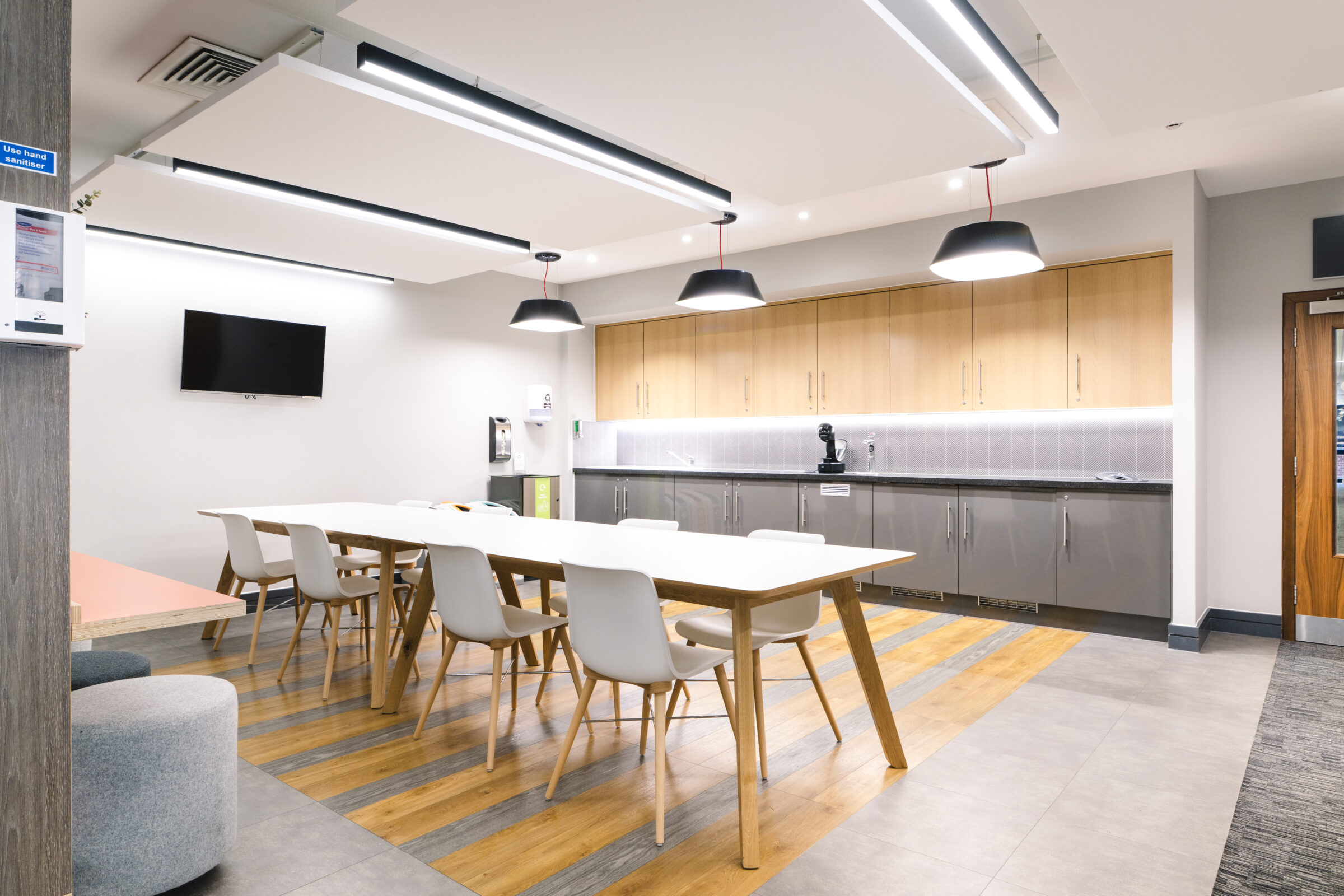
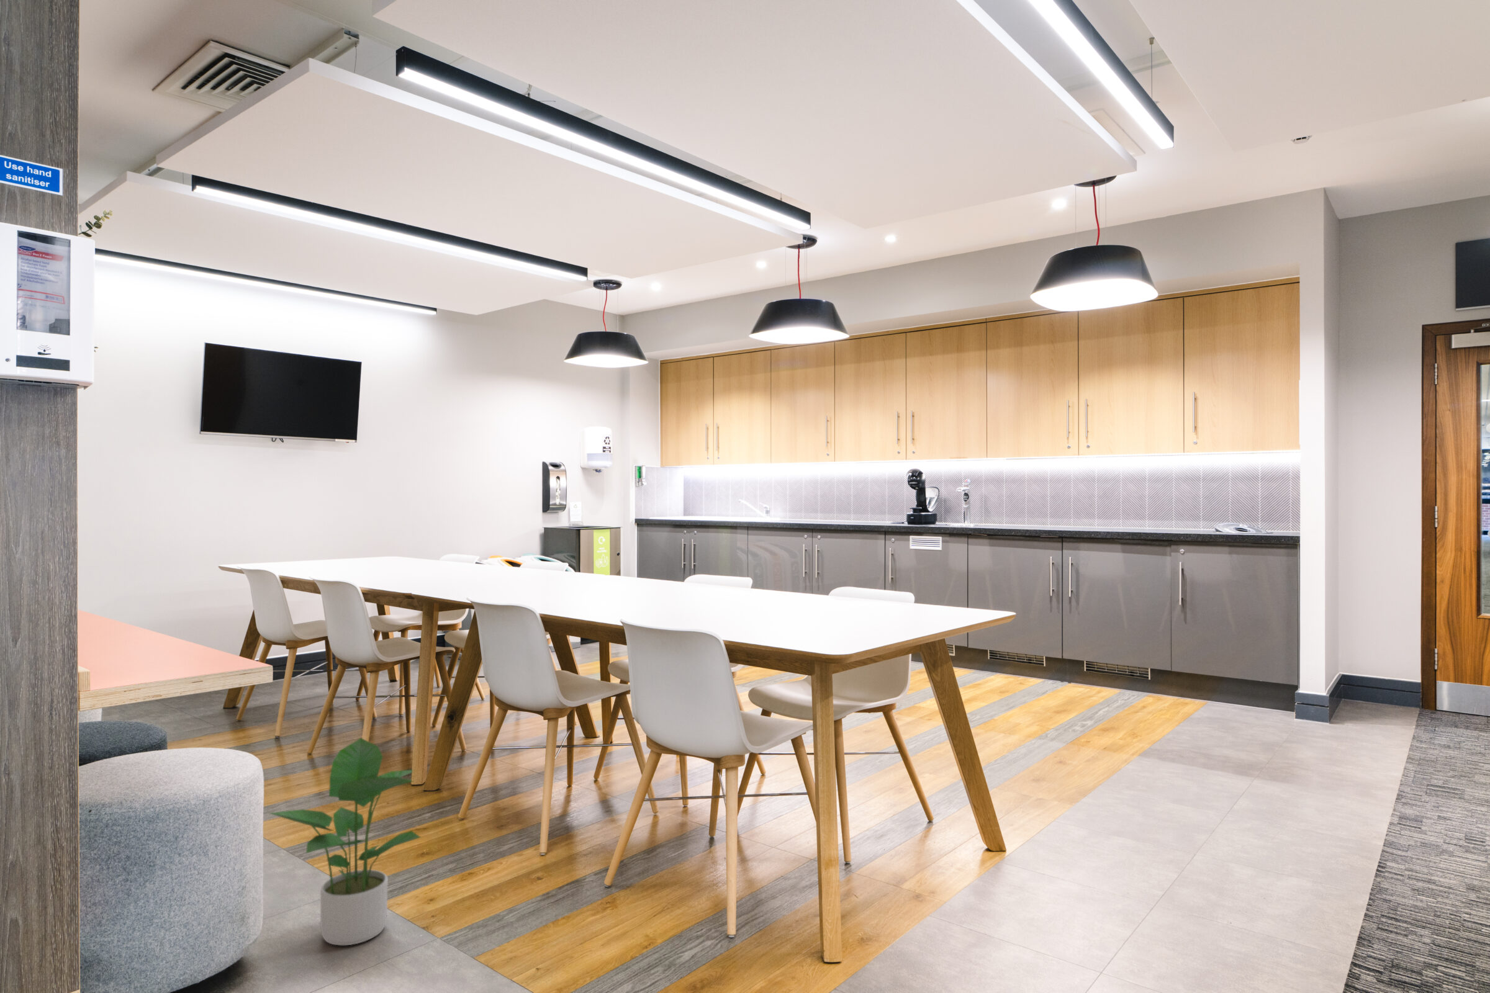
+ potted plant (346, 844)
